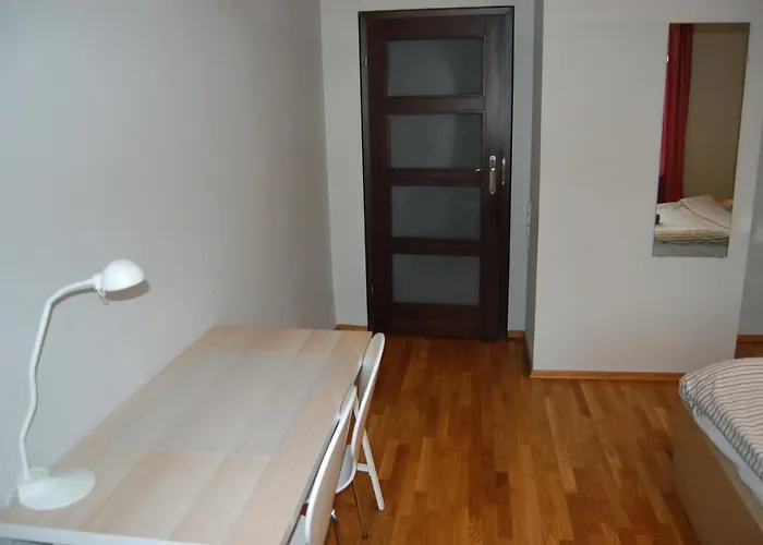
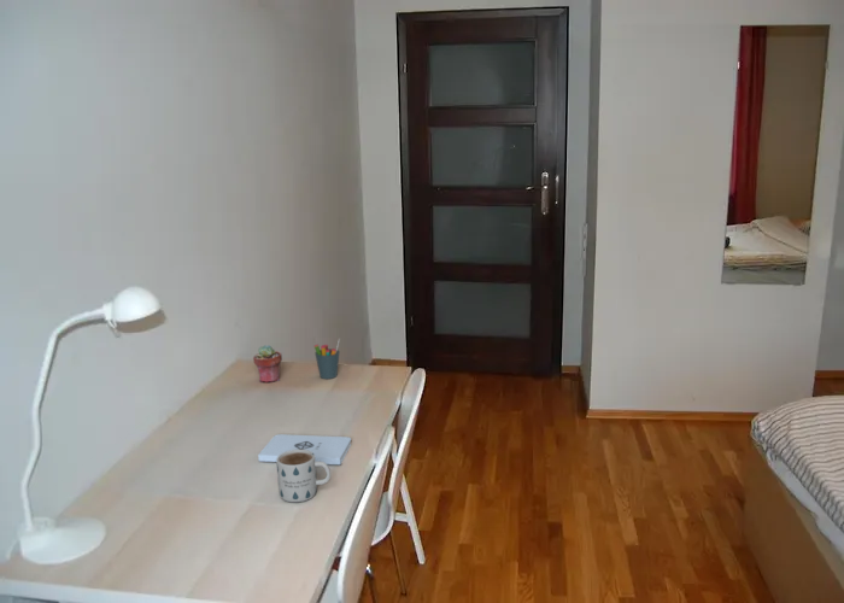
+ pen holder (327, 357)
+ potted succulent (268, 362)
+ notepad (306, 449)
+ mug (304, 475)
